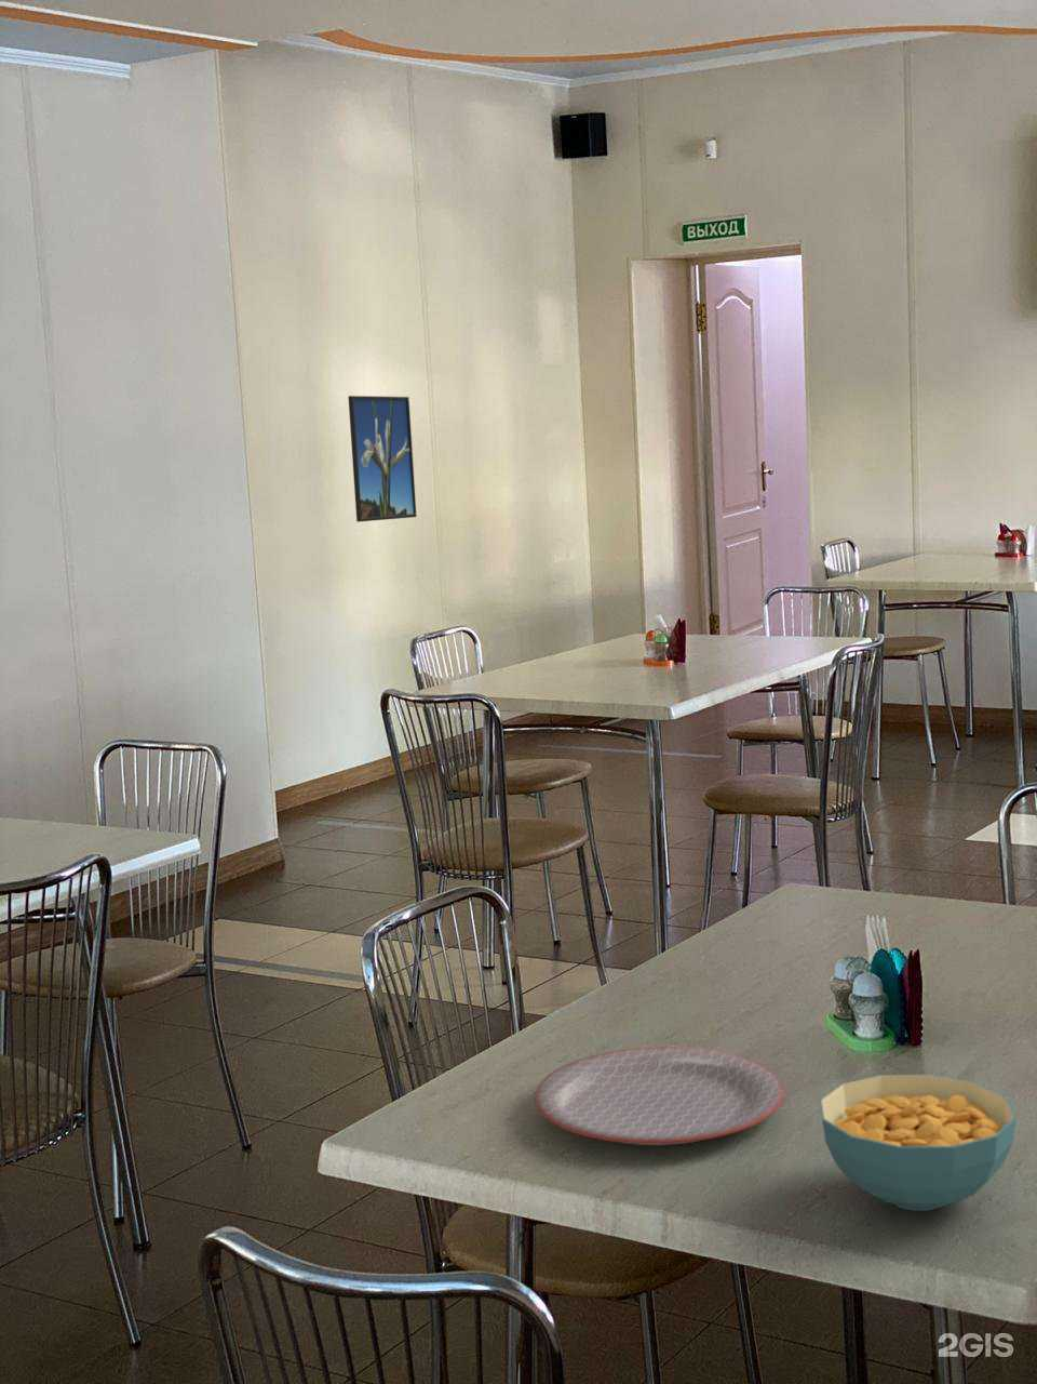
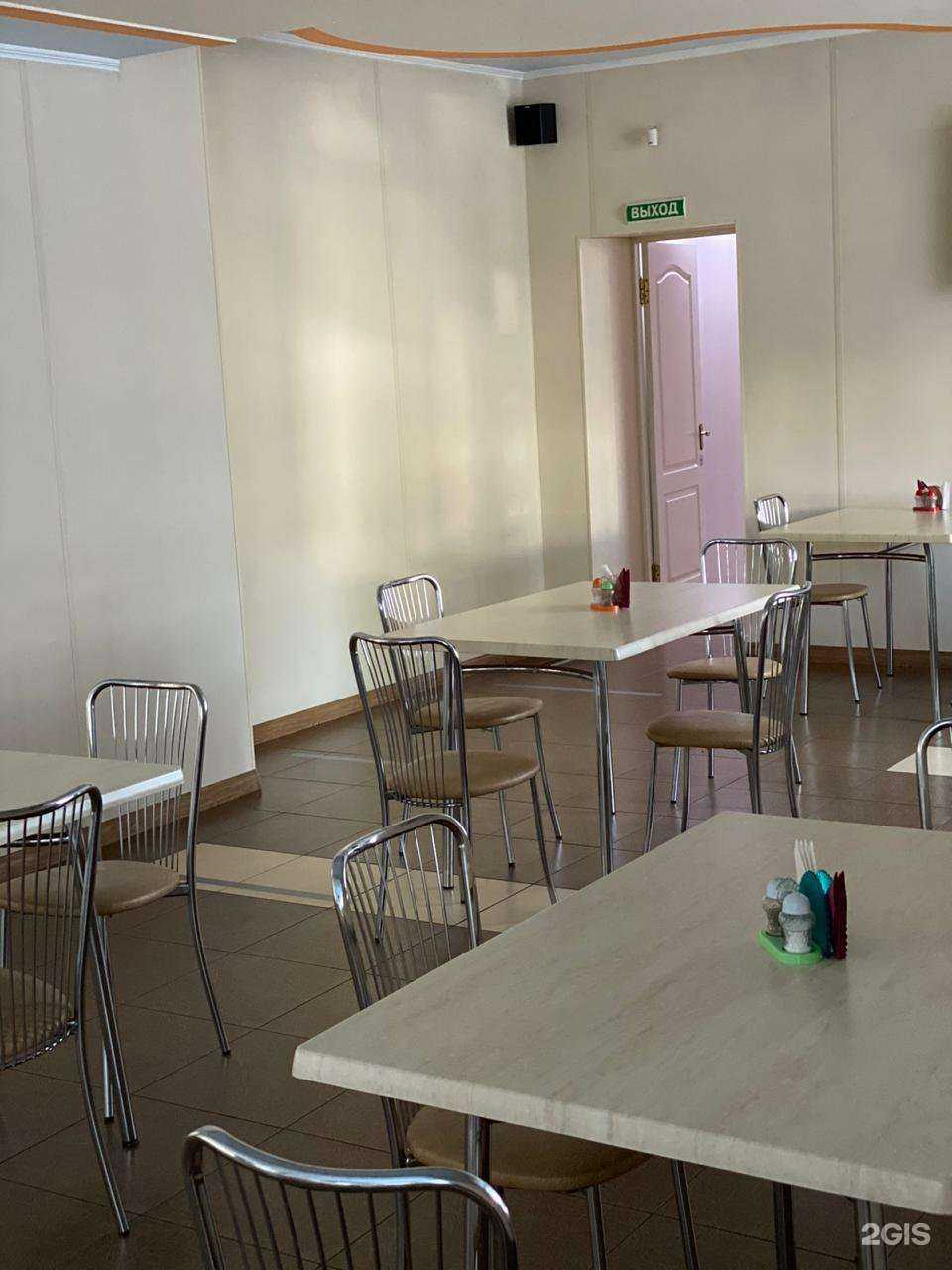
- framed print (382, 458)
- plate (659, 1098)
- cereal bowl (916, 1154)
